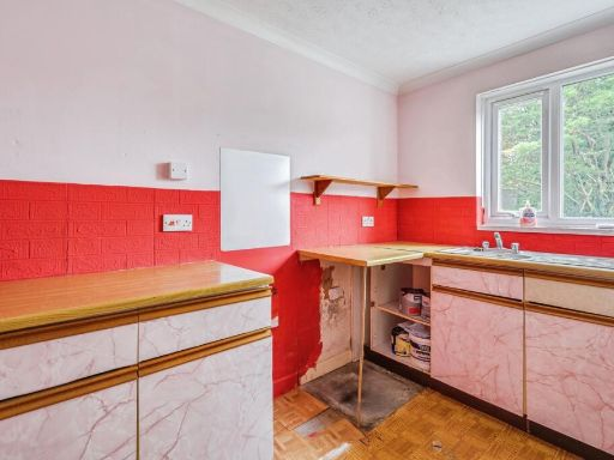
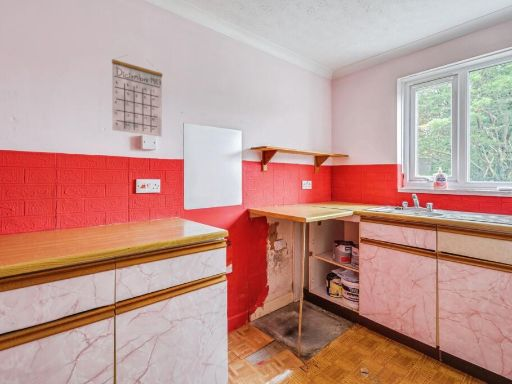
+ calendar (138, 92)
